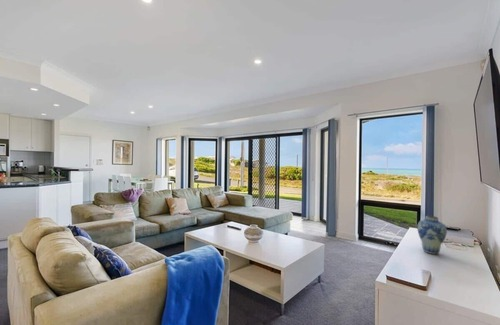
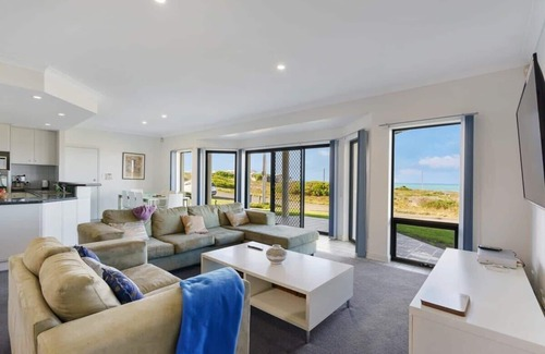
- vase (431, 234)
